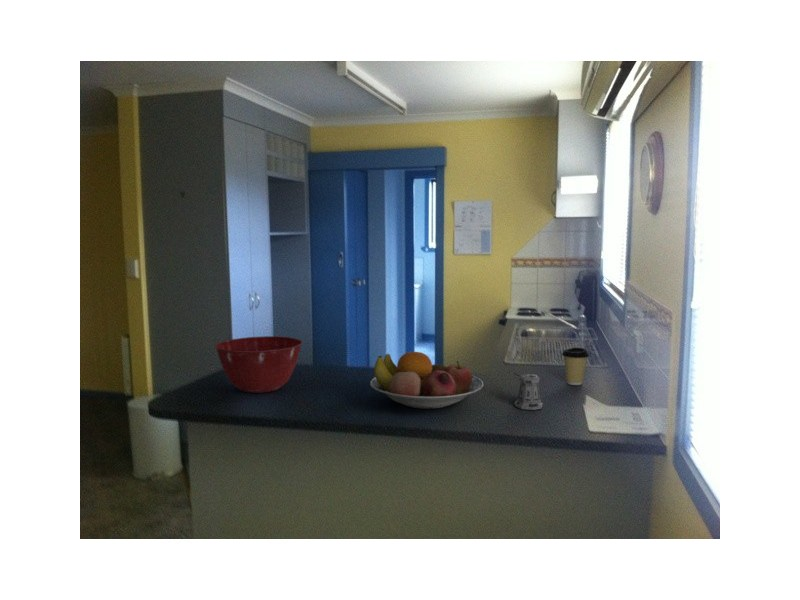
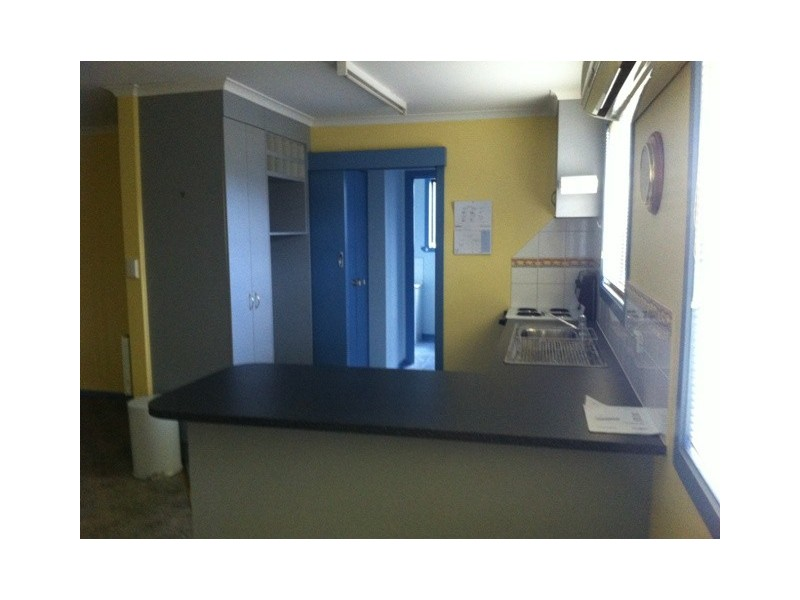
- fruit bowl (426, 377)
- coffee cup (575, 366)
- mixing bowl (259, 365)
- pepper shaker (527, 389)
